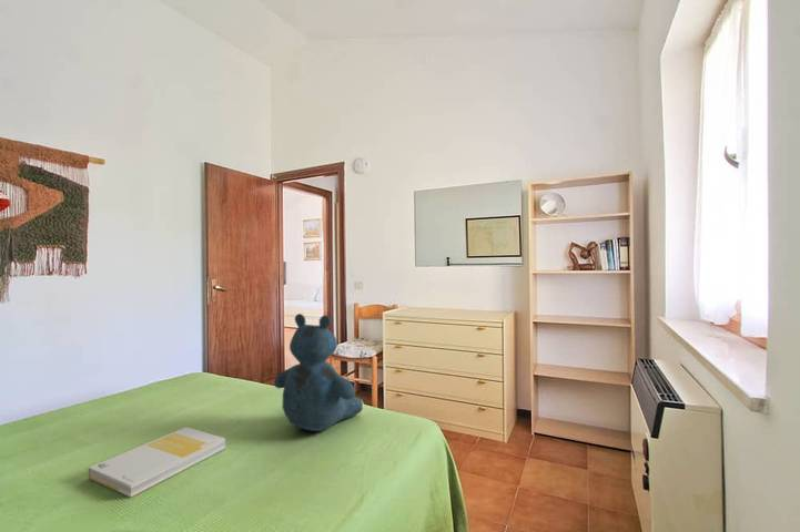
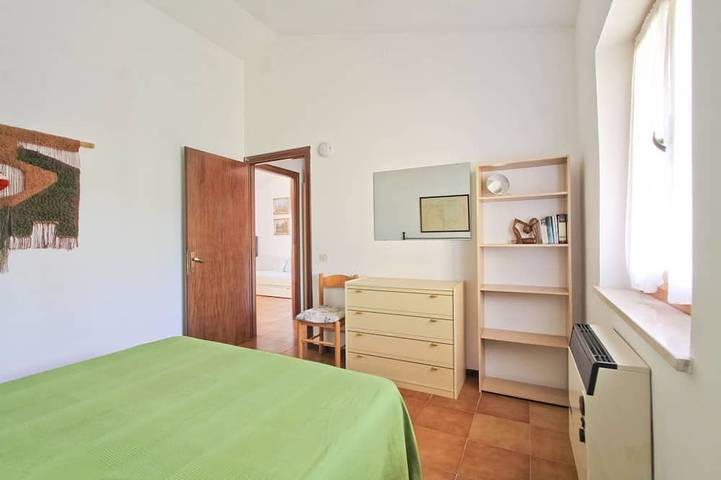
- teddy bear (323, 367)
- book (162, 457)
